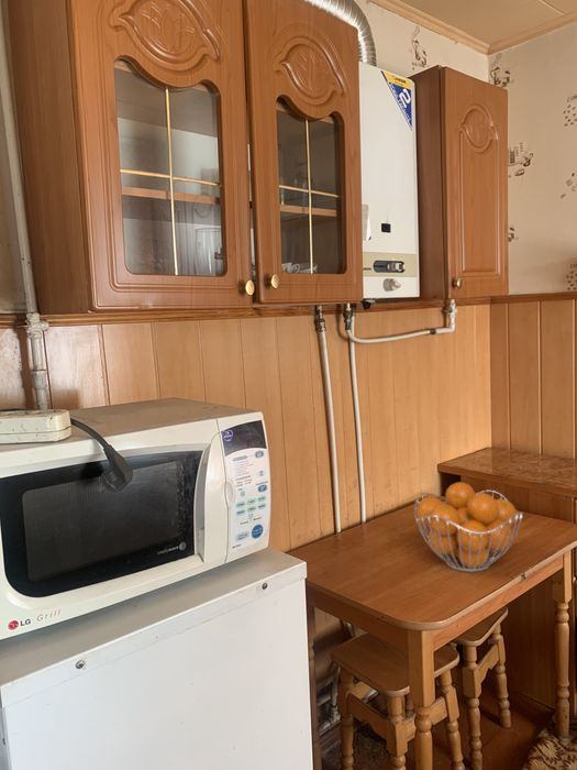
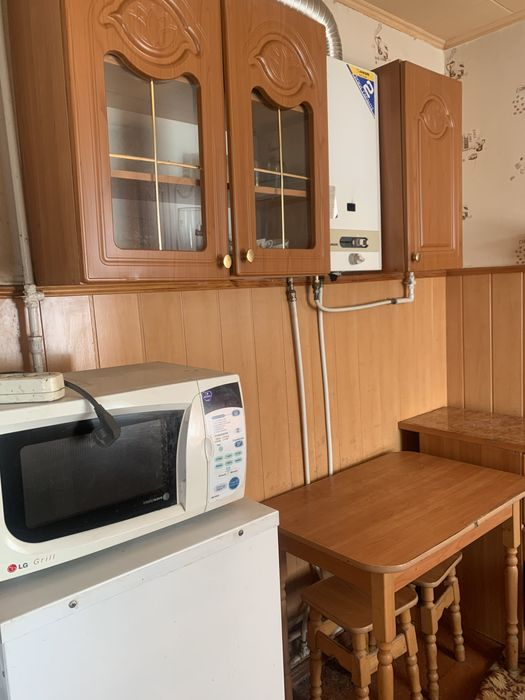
- fruit basket (466, 525)
